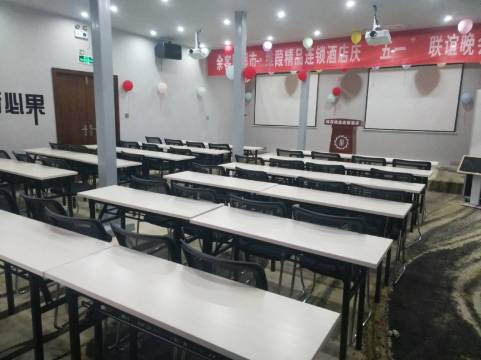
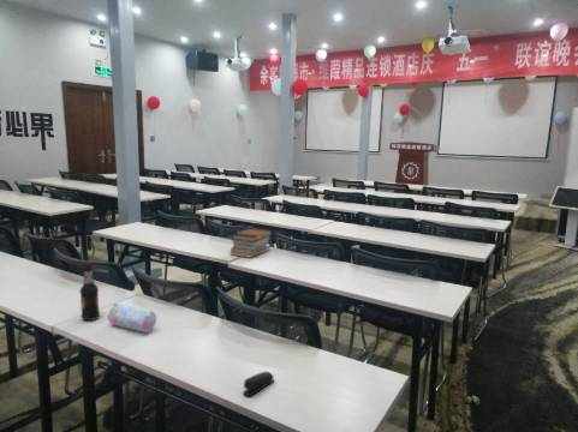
+ bottle (89, 290)
+ stapler (258, 380)
+ book stack (251, 242)
+ pencil case (132, 317)
